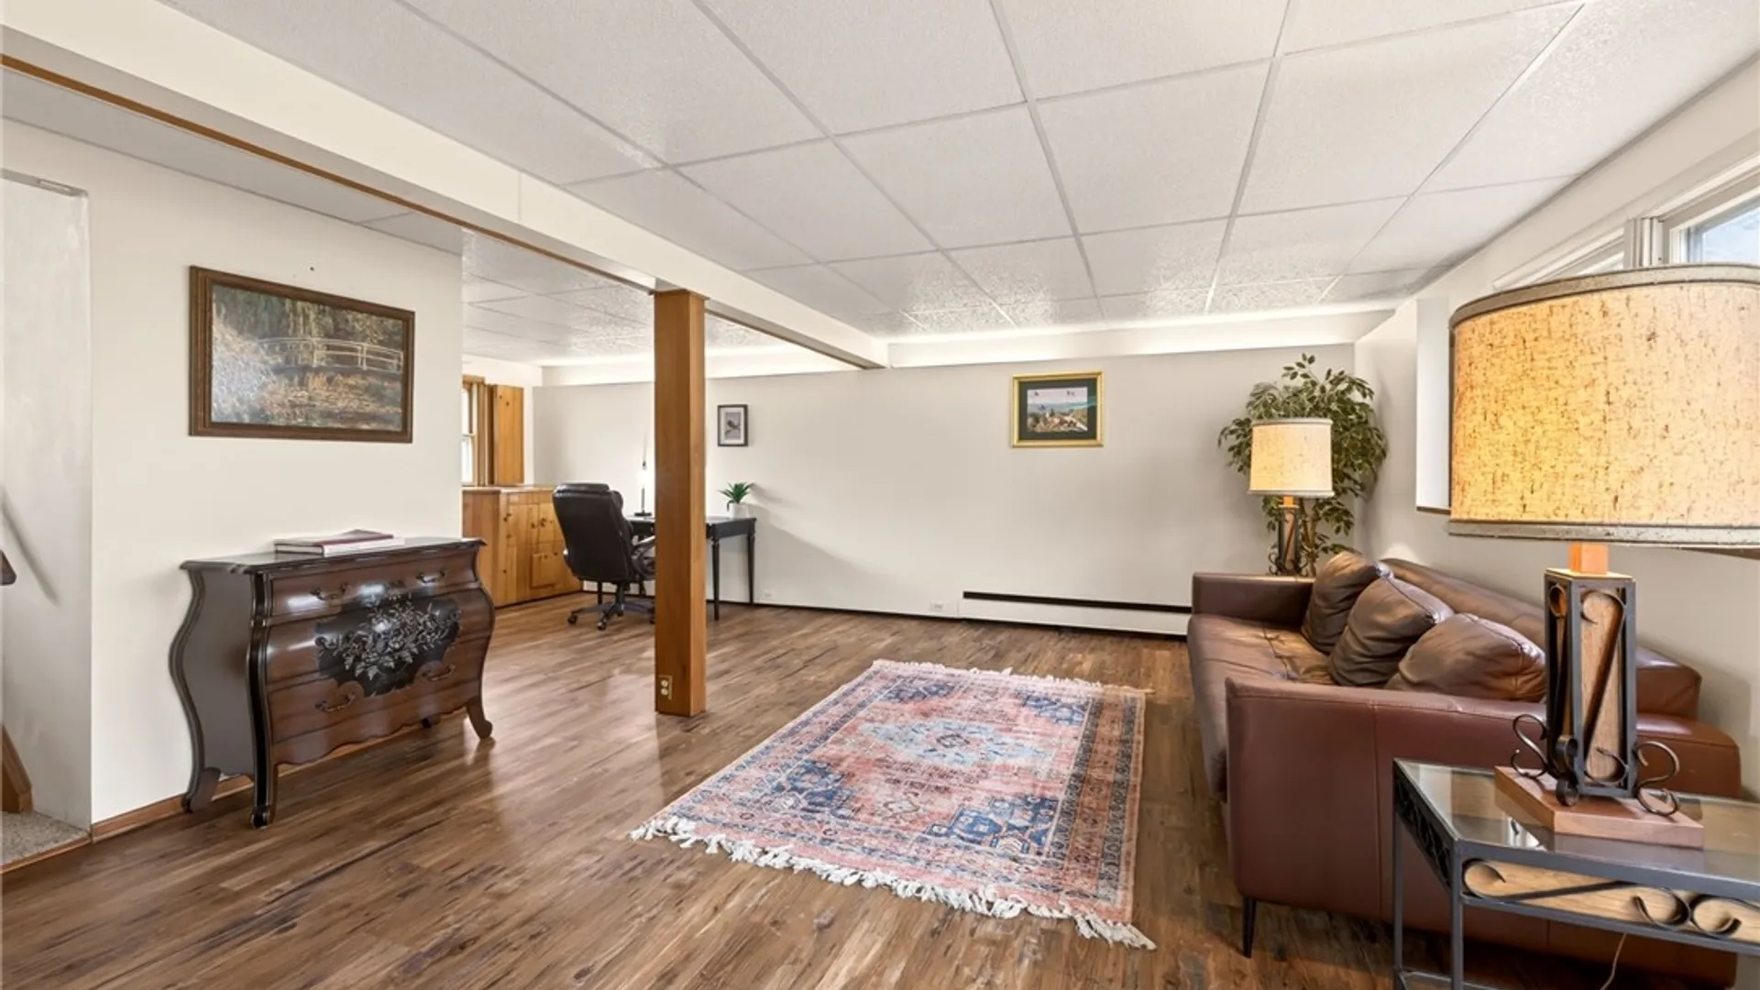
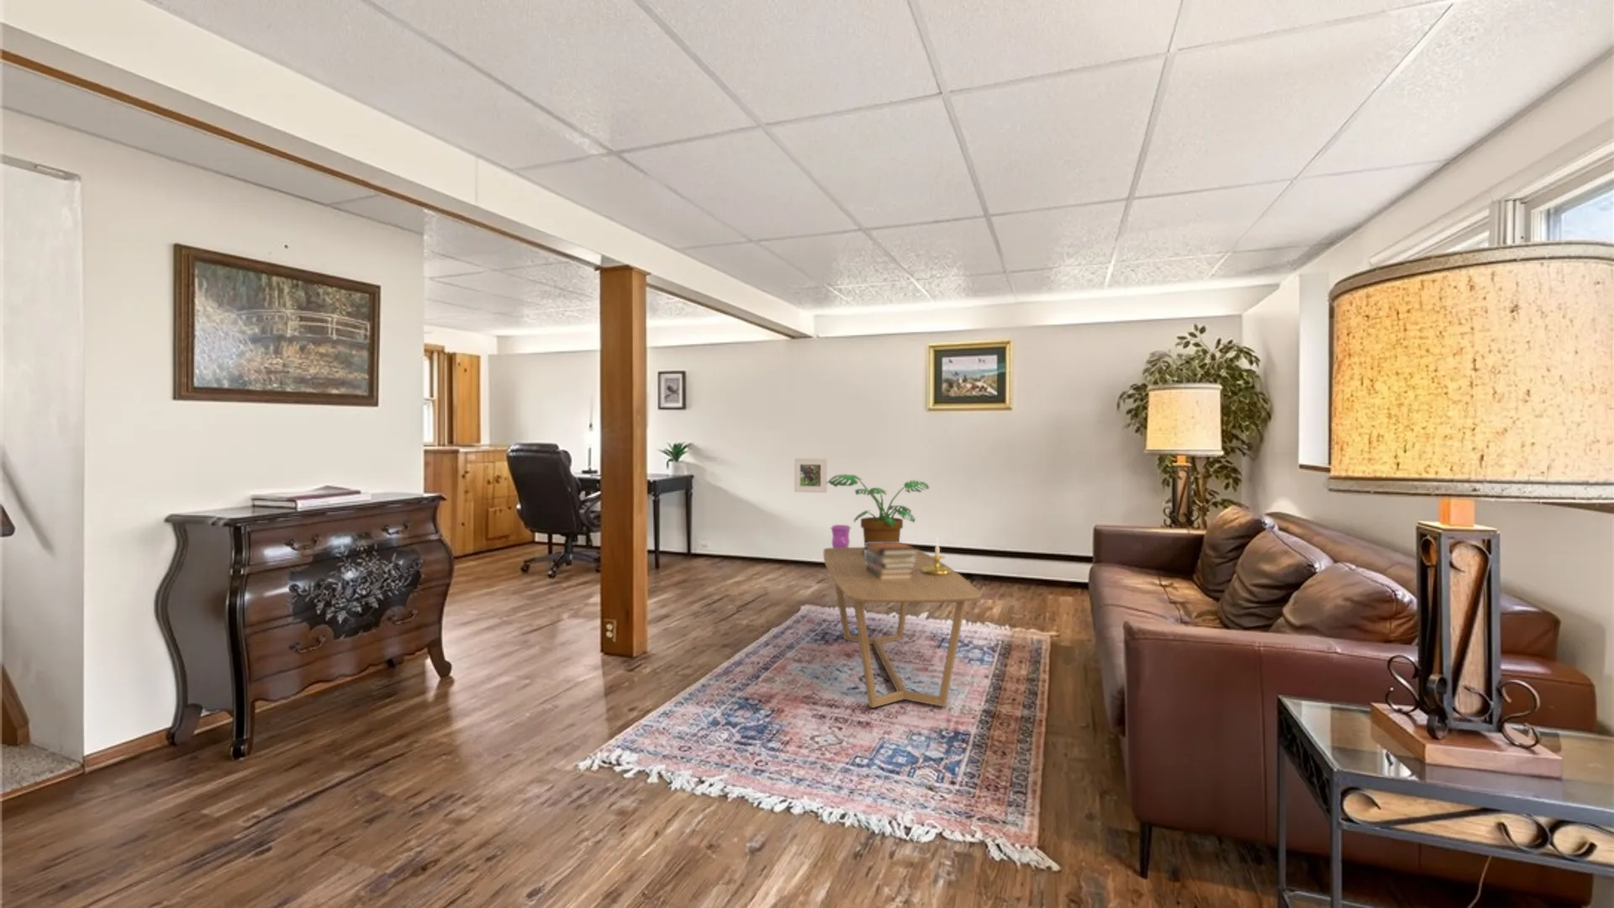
+ book stack (889, 559)
+ vase (840, 547)
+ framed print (810, 475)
+ coffee table (899, 618)
+ candle holder (938, 554)
+ potted plant (879, 513)
